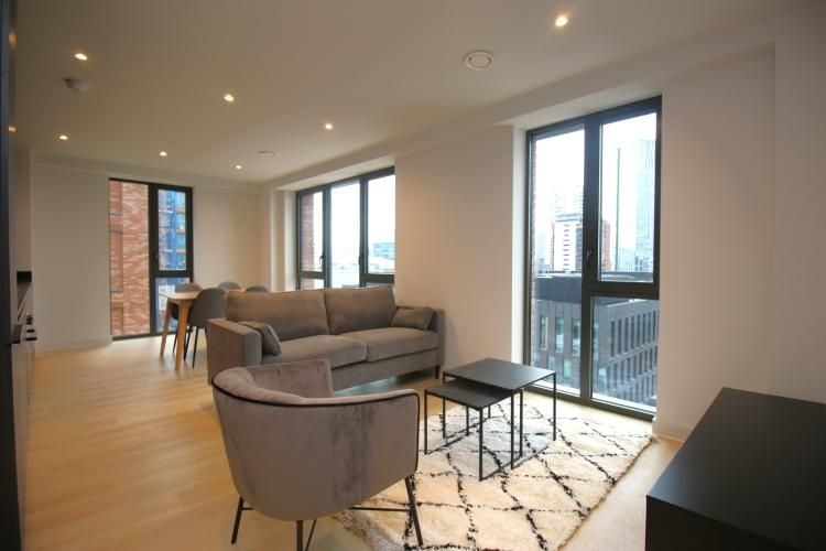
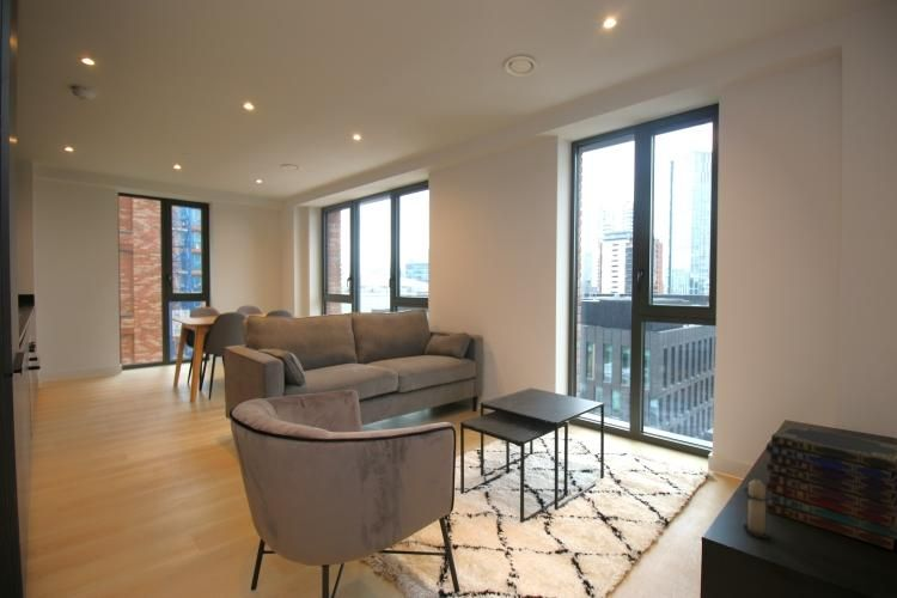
+ book stack (835, 480)
+ candle (756, 504)
